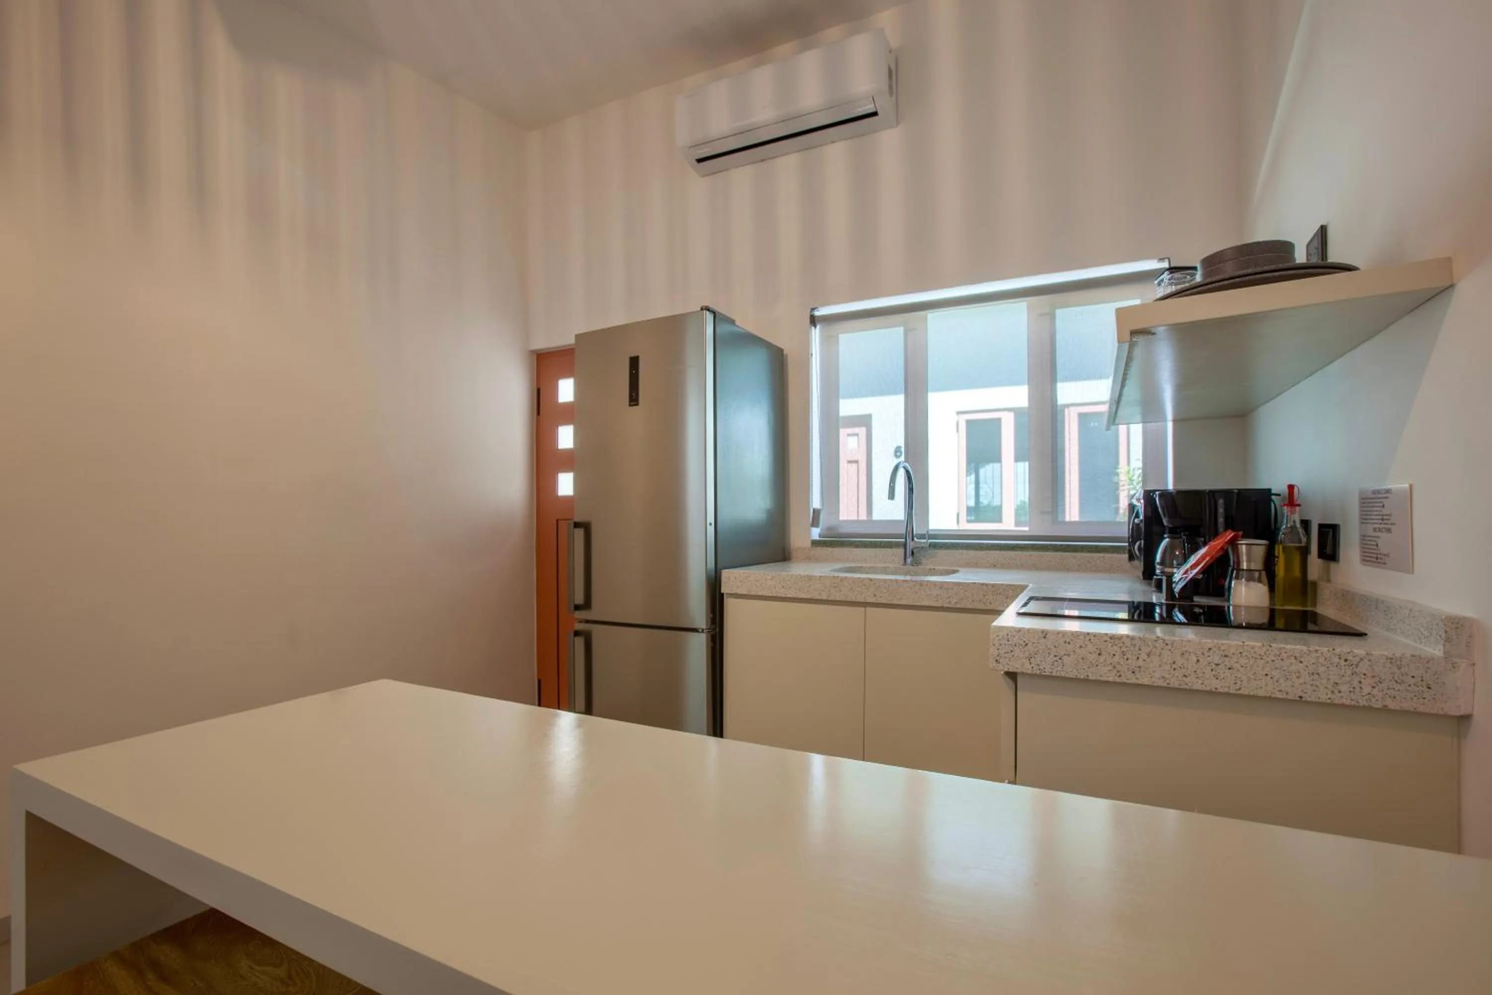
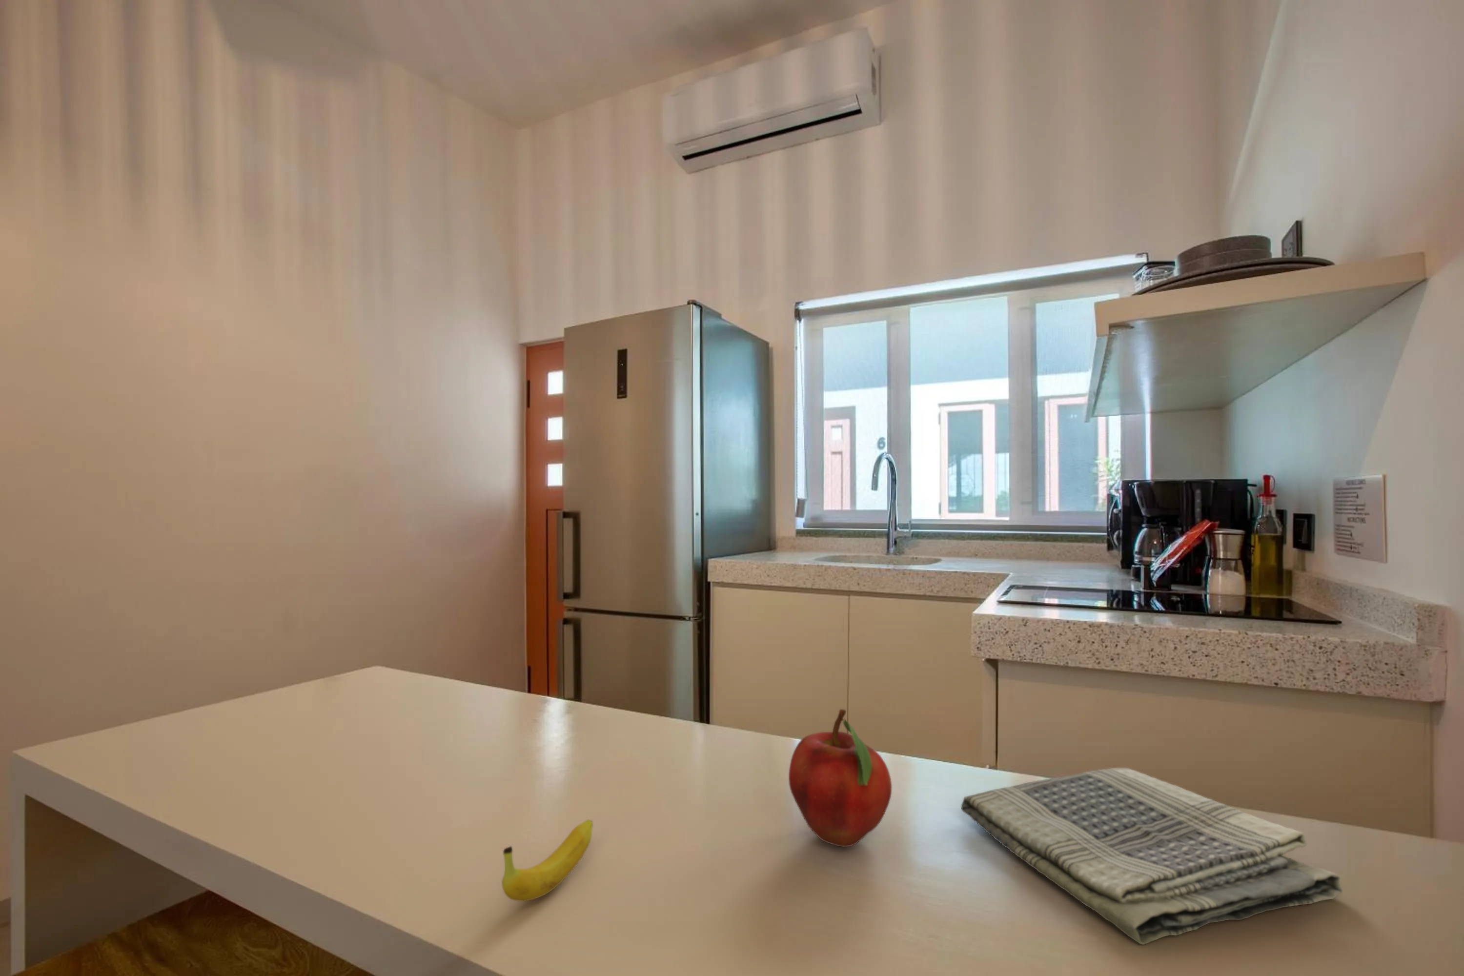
+ dish towel (1132, 831)
+ fruit (840, 777)
+ fruit (554, 851)
